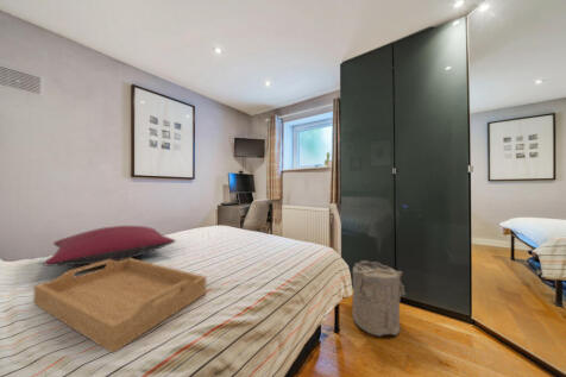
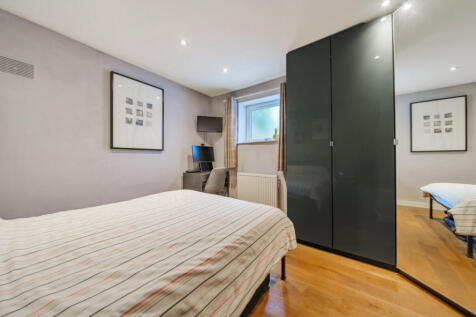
- pillow (115, 241)
- serving tray (124, 287)
- laundry hamper (377, 294)
